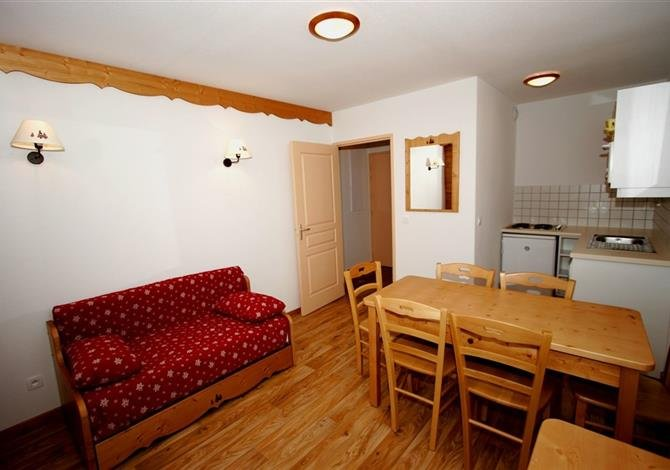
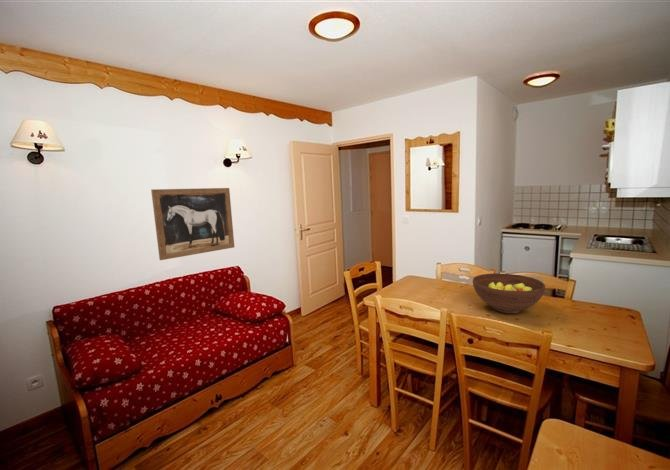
+ fruit bowl (506, 295)
+ wall art (197, 221)
